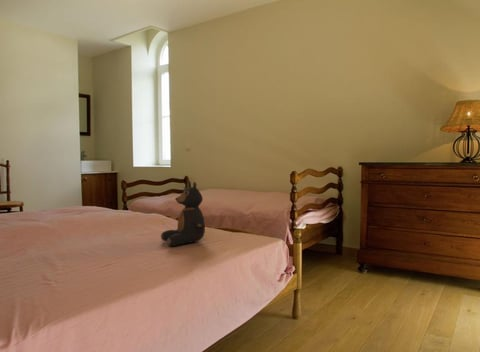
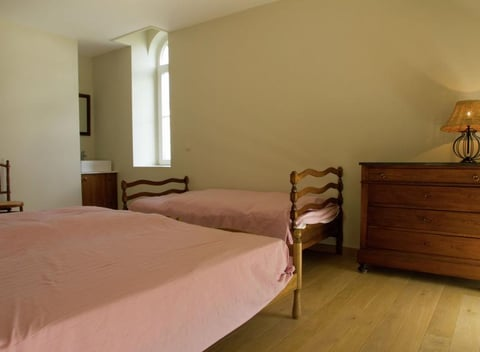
- teddy bear (183, 212)
